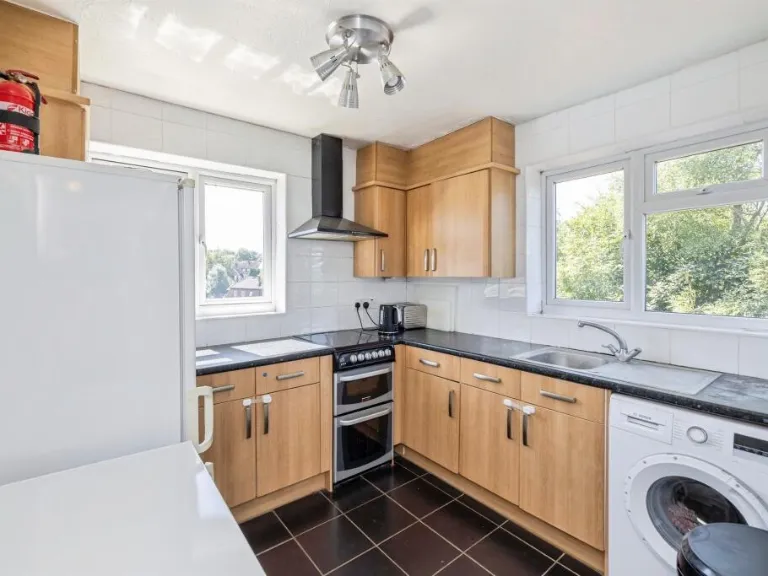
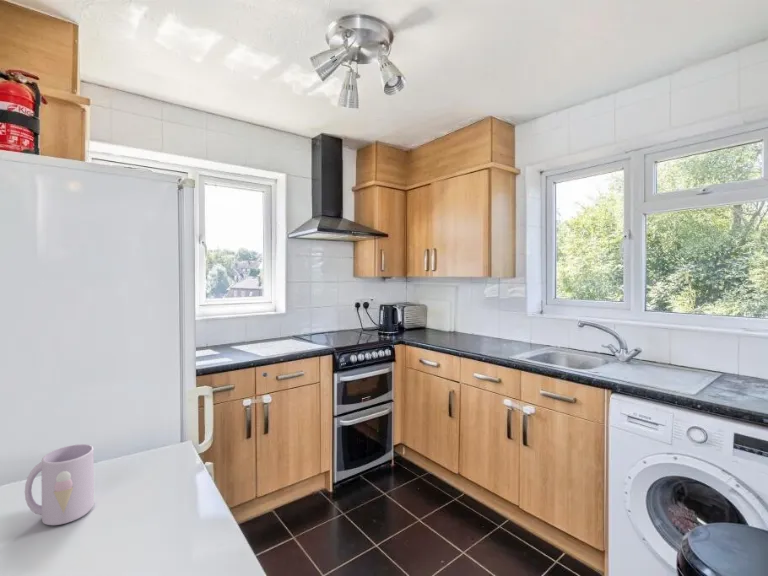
+ mug (60, 484)
